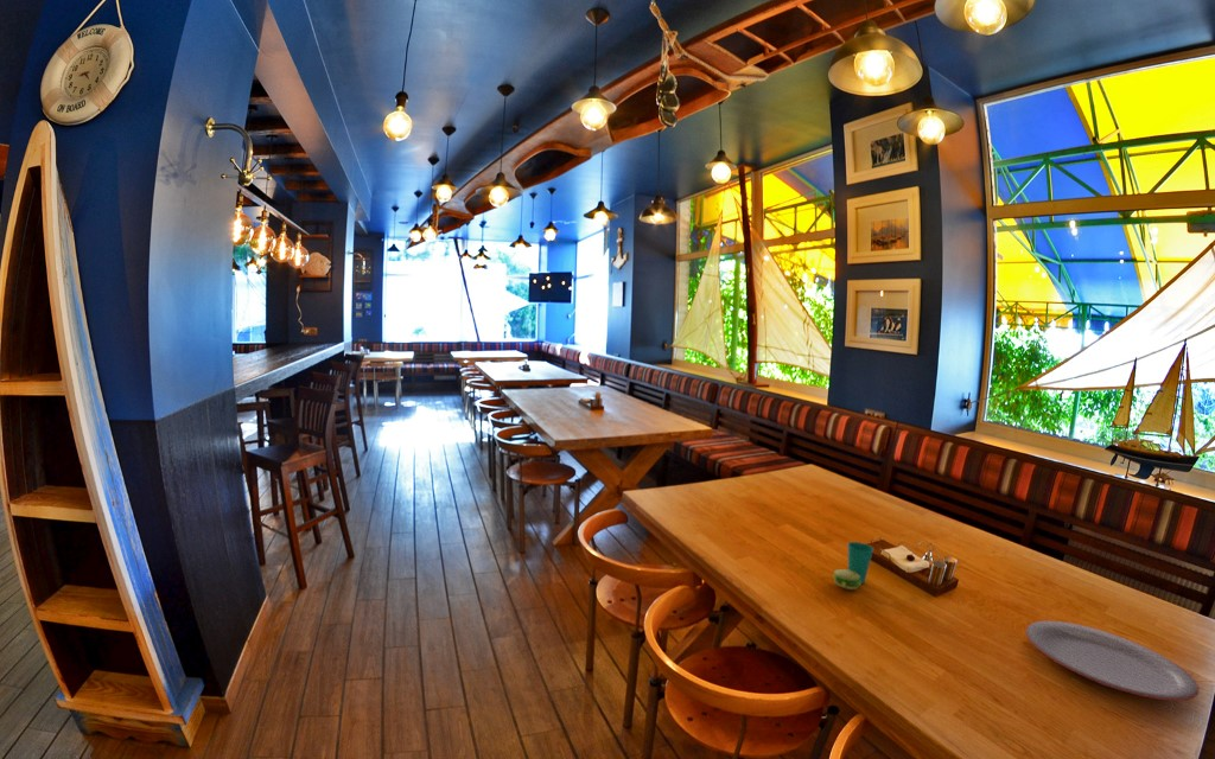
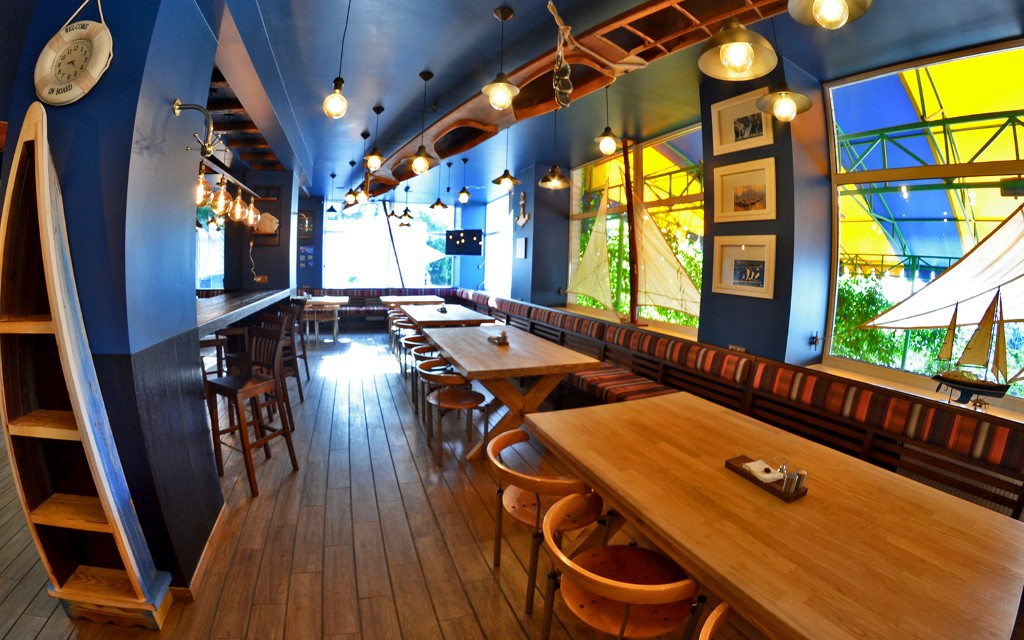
- plate (1105, 659)
- cup (853, 566)
